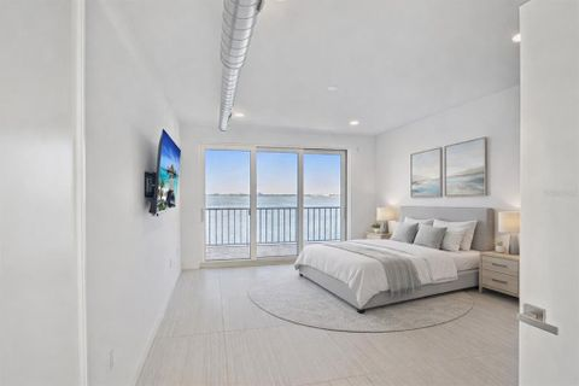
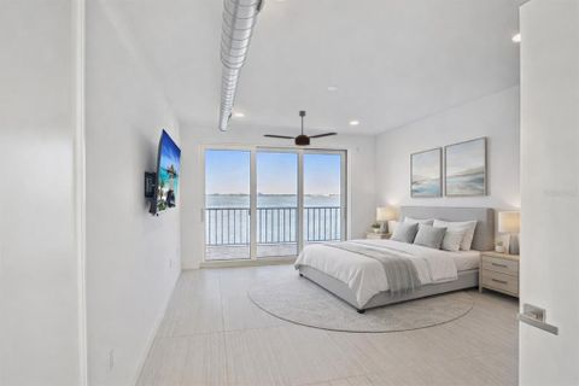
+ ceiling fan (302, 129)
